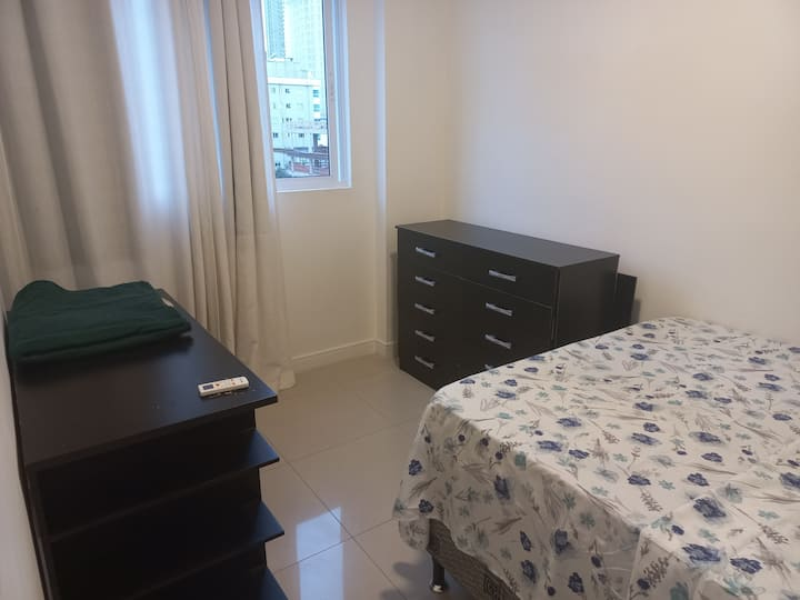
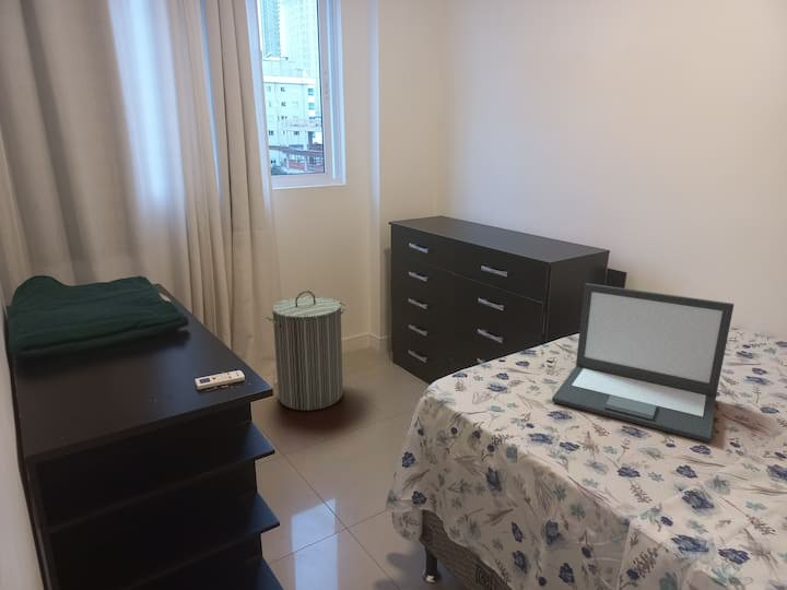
+ laptop (641, 353)
+ laundry hamper (308, 344)
